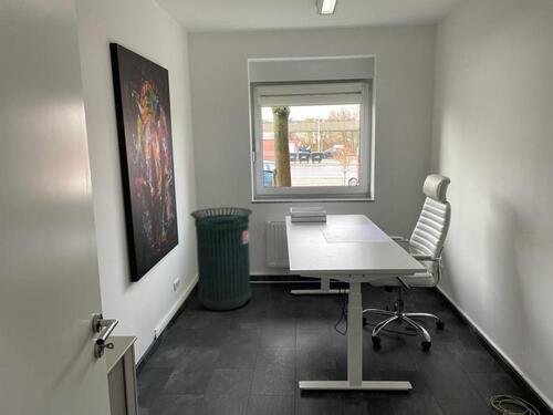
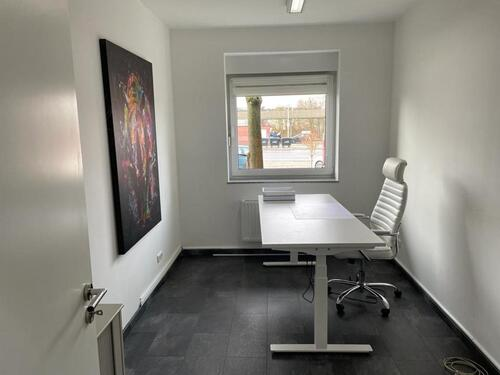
- trash can (223, 257)
